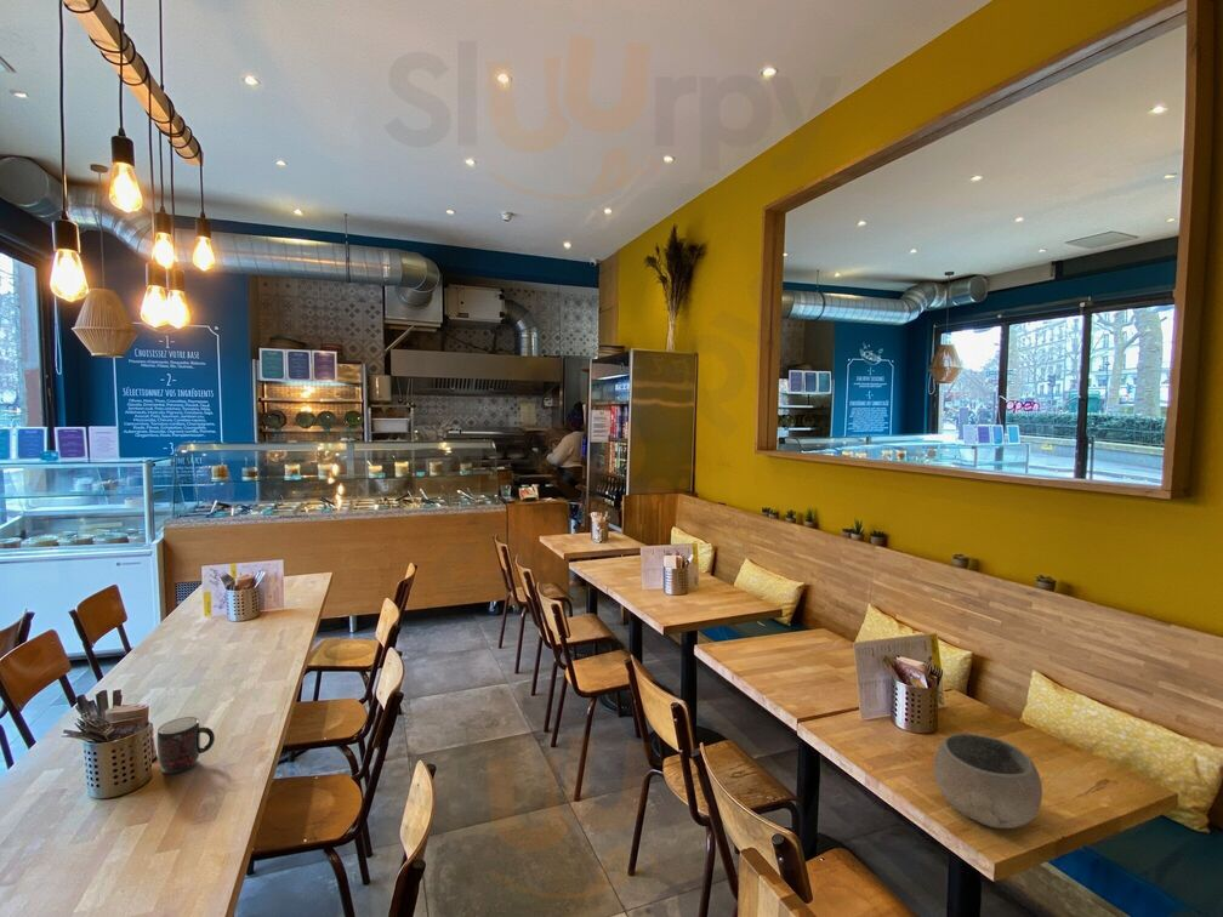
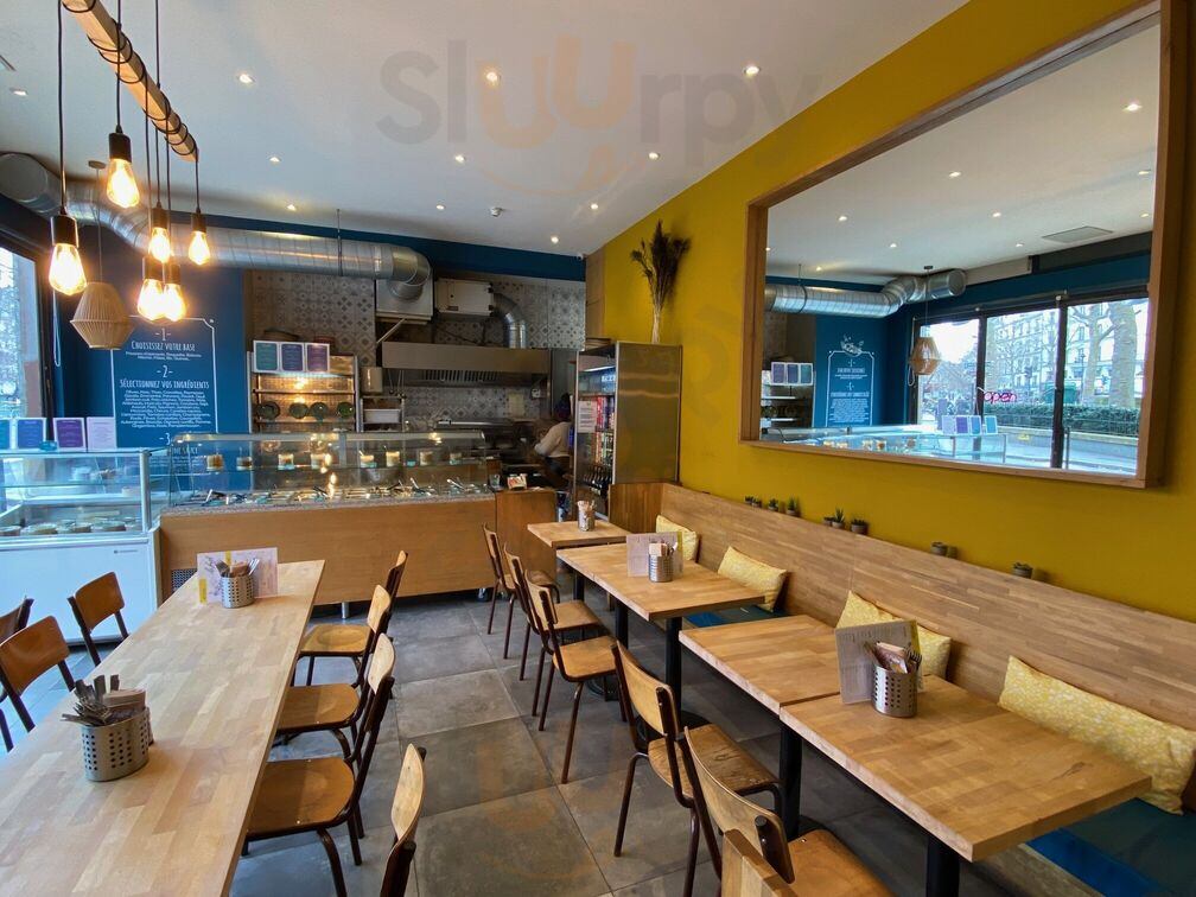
- bowl (984, 780)
- mug (186, 744)
